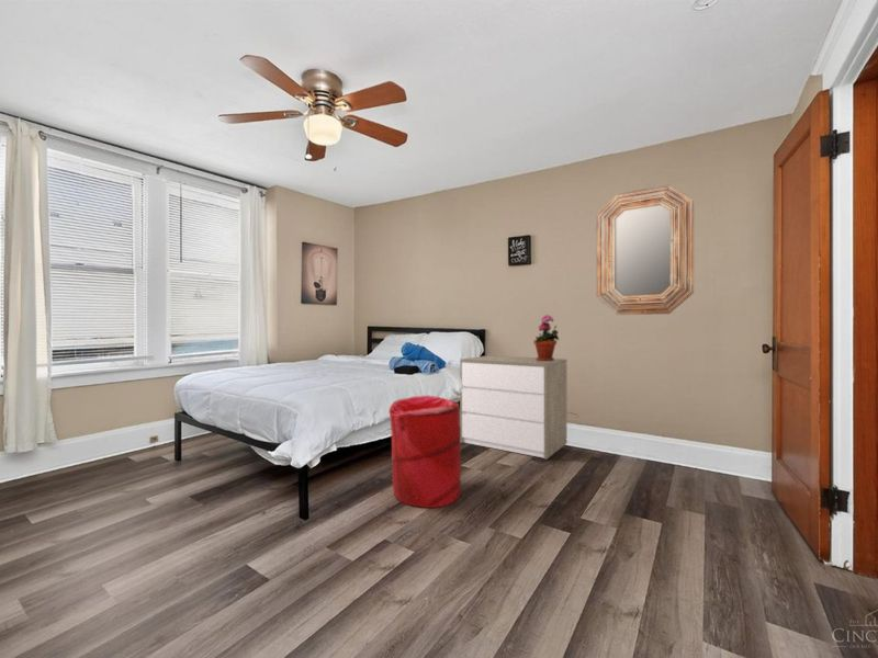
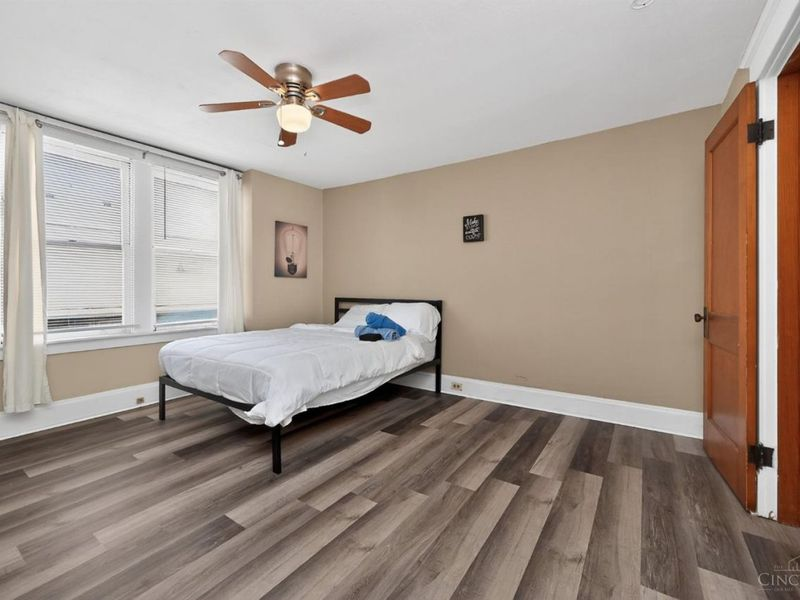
- potted plant (545, 337)
- dresser (513, 400)
- laundry hamper (425, 446)
- home mirror (641, 251)
